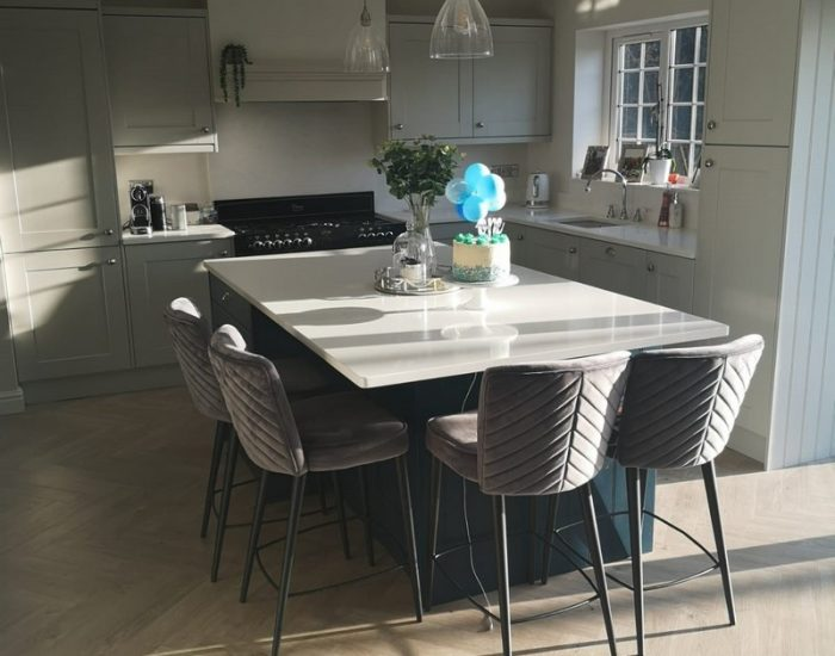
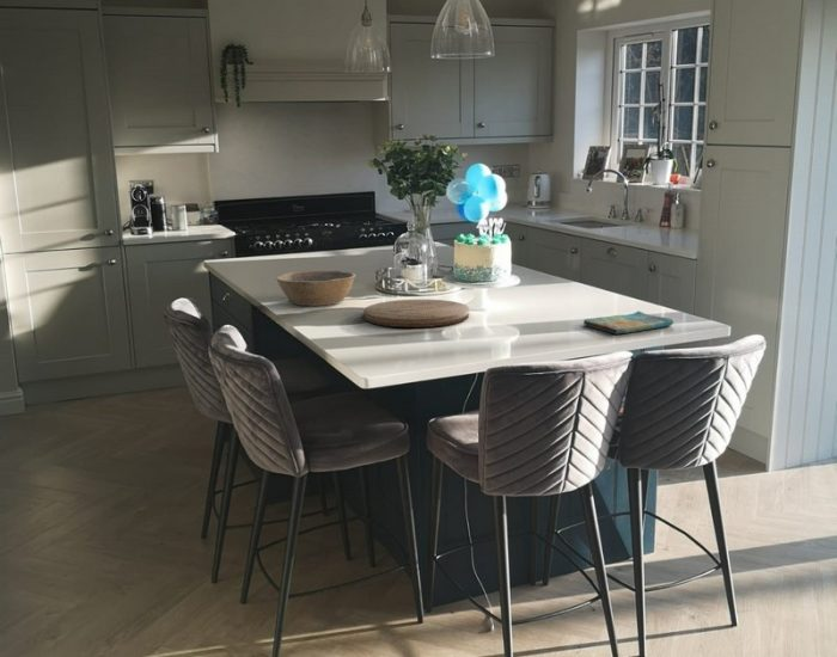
+ bowl (316, 288)
+ cutting board (416, 312)
+ dish towel (628, 321)
